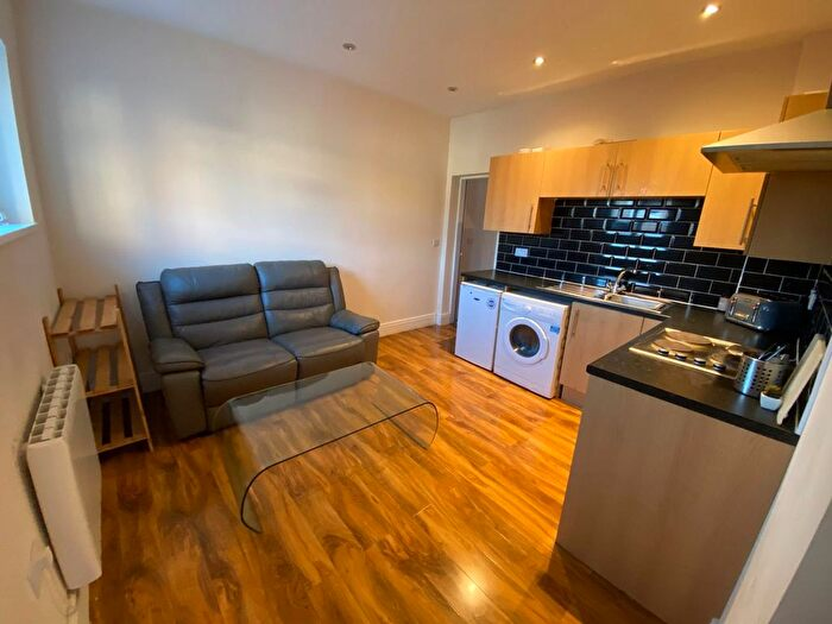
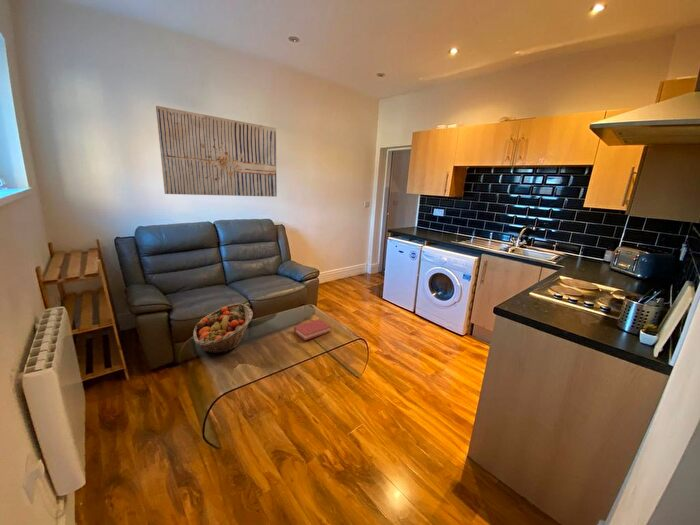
+ wall art (225, 158)
+ book (312, 329)
+ fruit basket (223, 327)
